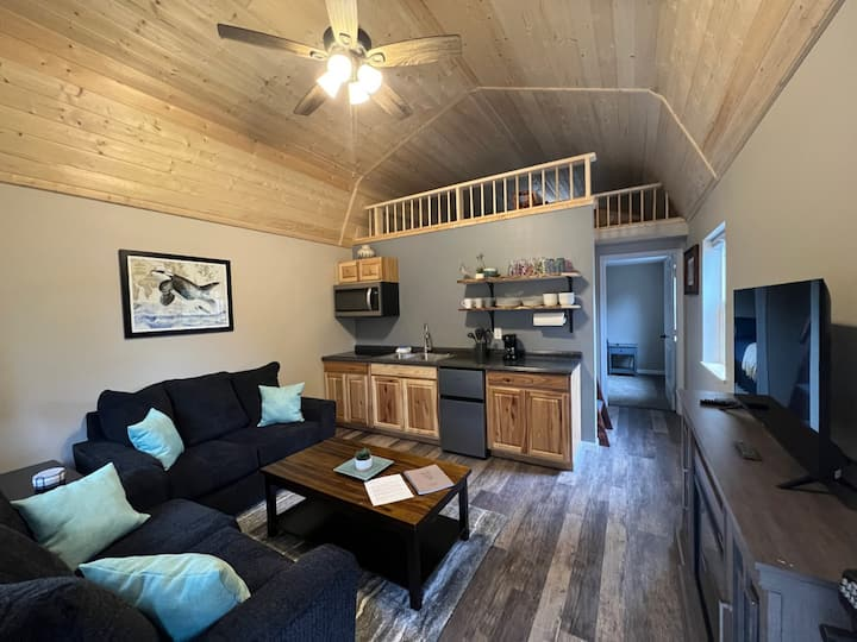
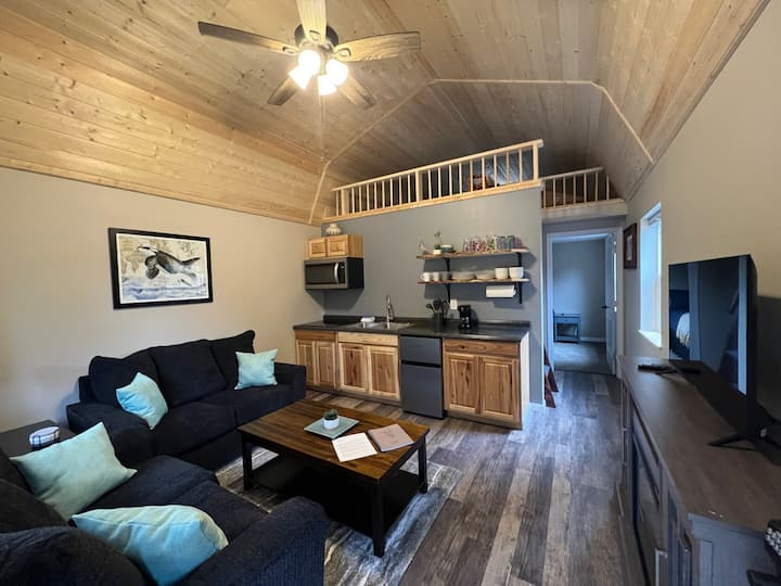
- remote control (744, 447)
